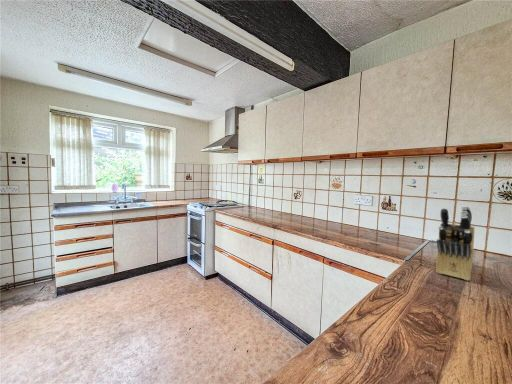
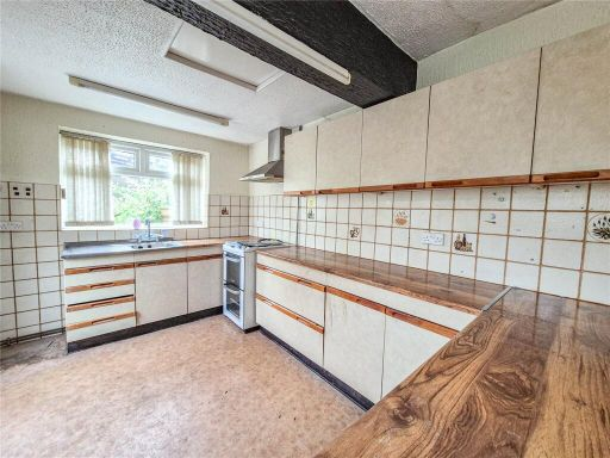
- knife block (456, 238)
